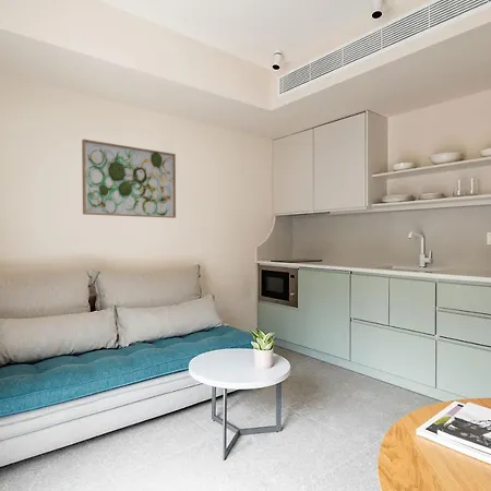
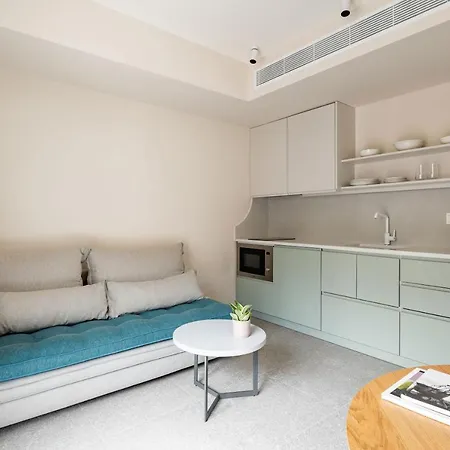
- wall art (132, 181)
